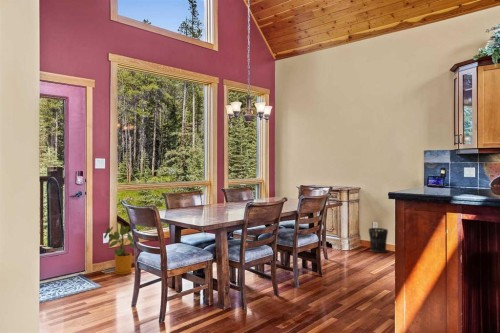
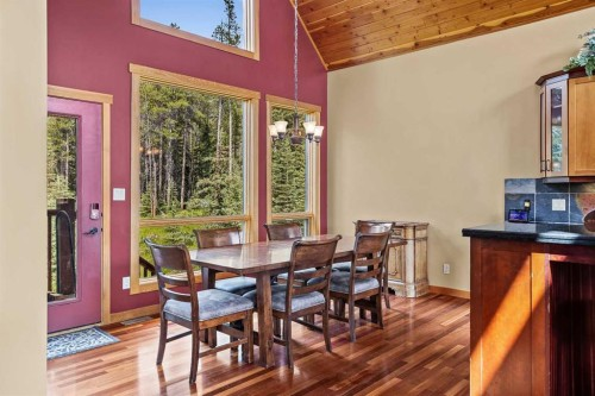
- wastebasket (378, 240)
- house plant (121, 250)
